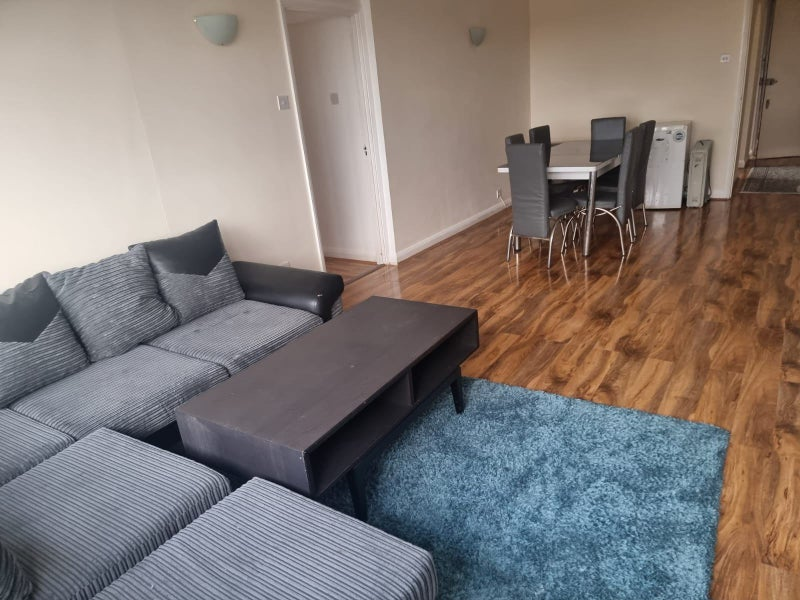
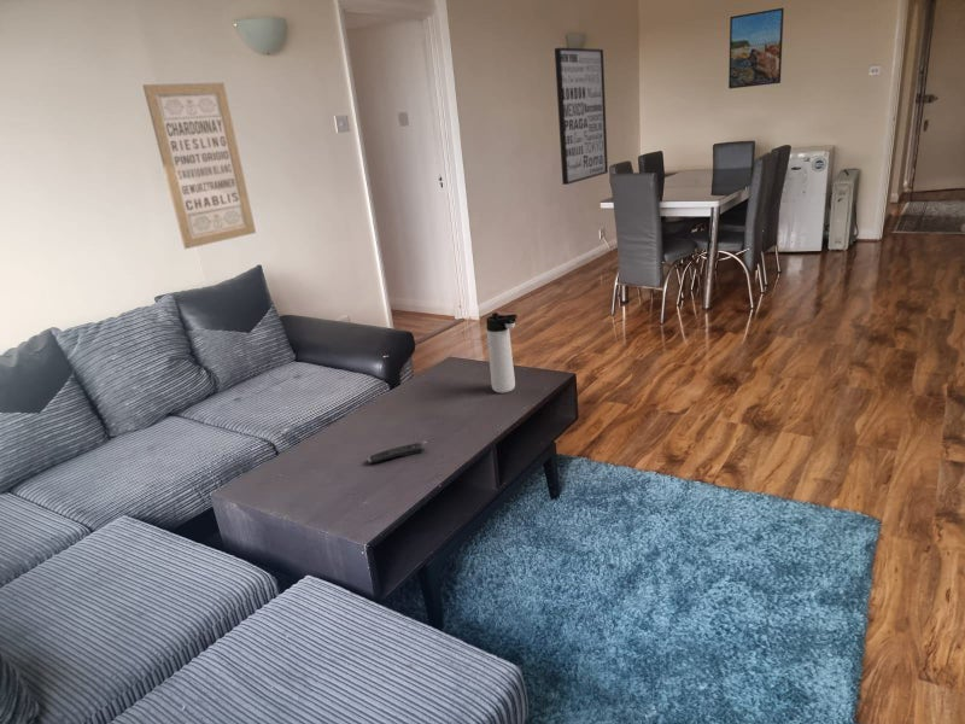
+ wall art (204, 164)
+ thermos bottle (504, 352)
+ wall art (583, 115)
+ remote control (396, 453)
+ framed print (755, 49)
